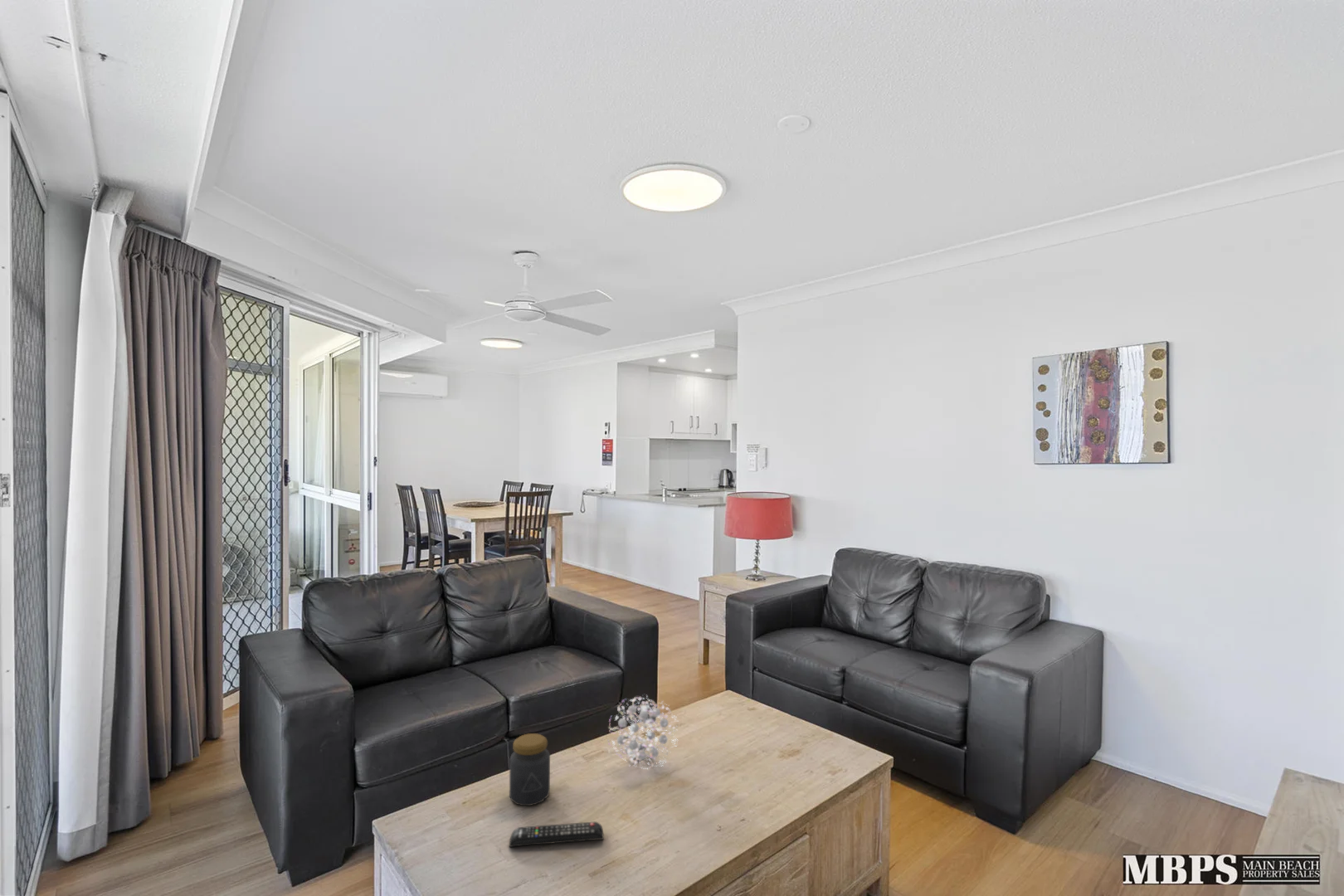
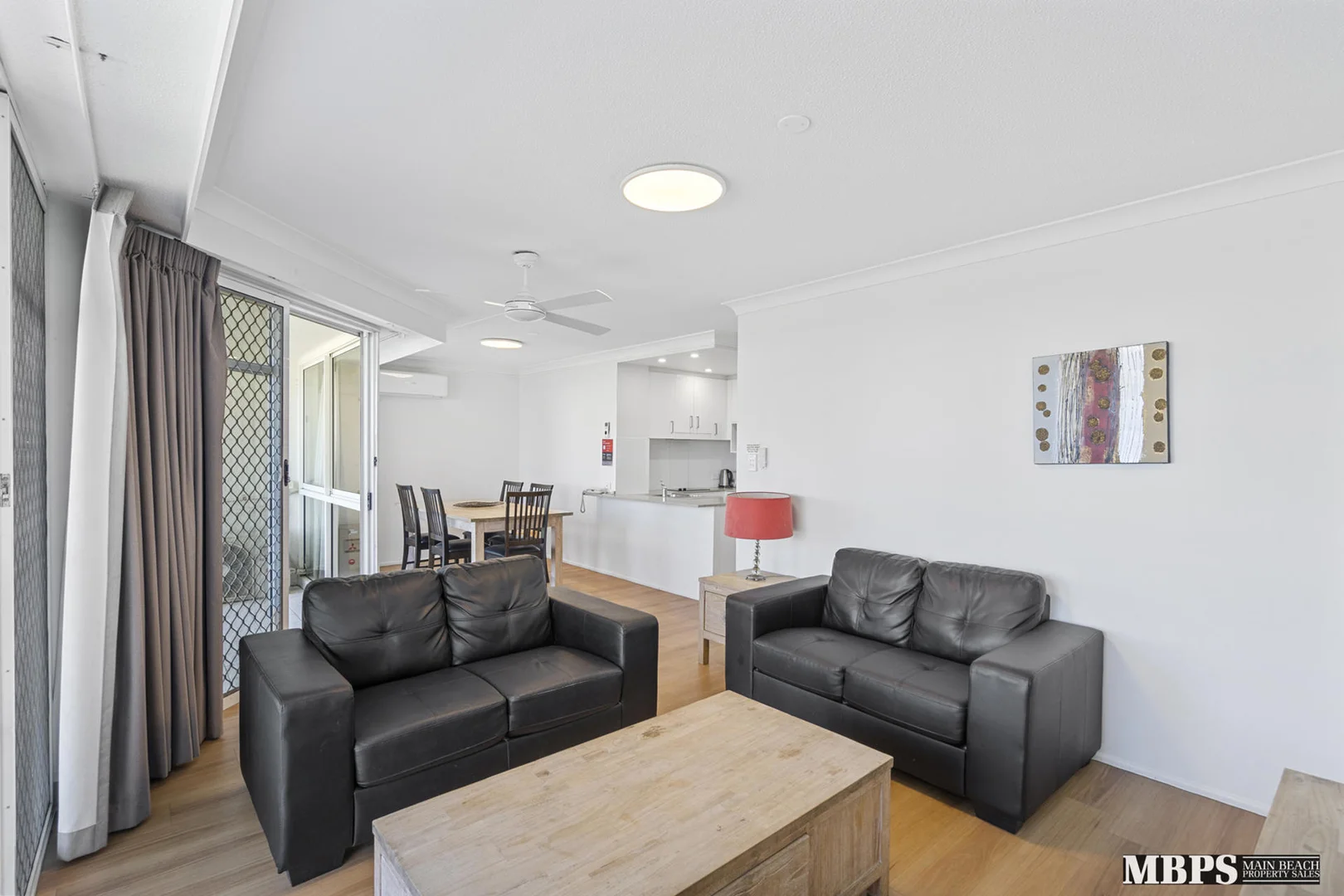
- decorative orb (643, 730)
- remote control (557, 835)
- jar (529, 767)
